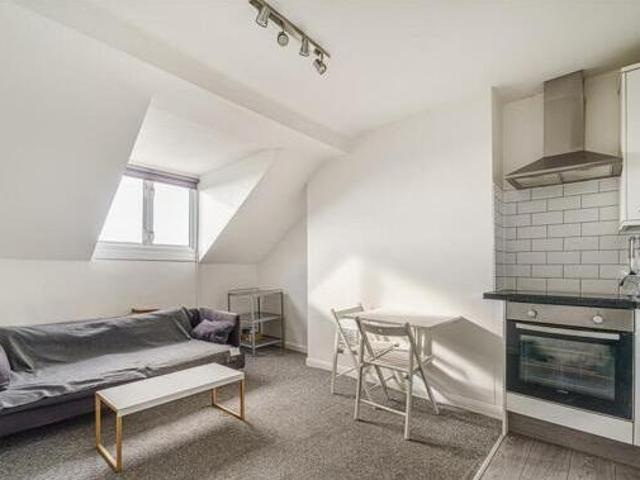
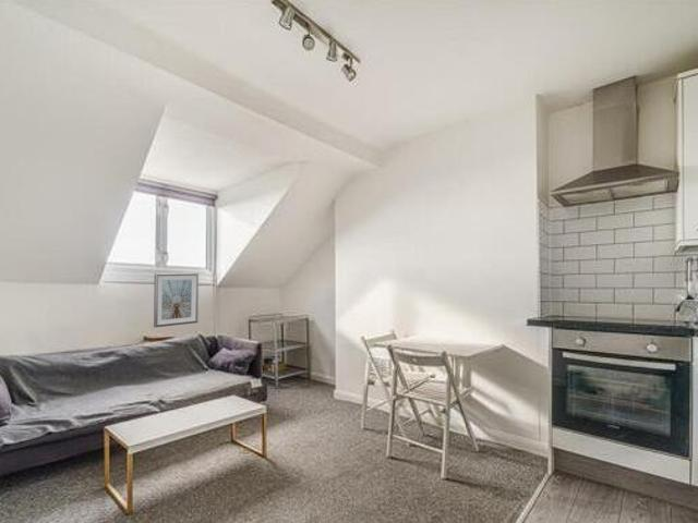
+ picture frame (177, 299)
